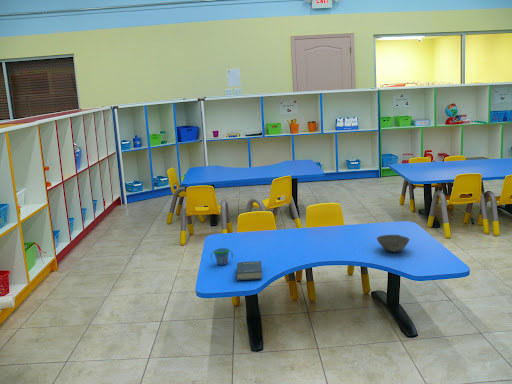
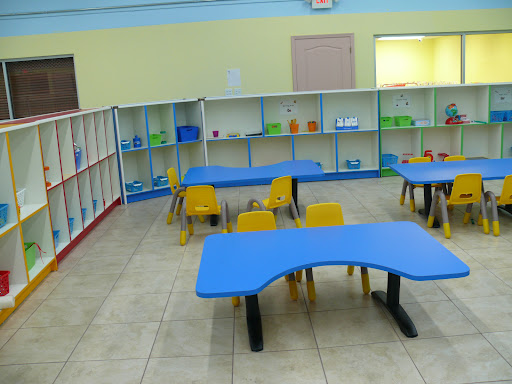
- bowl (393, 244)
- book (249, 270)
- snack cup (221, 256)
